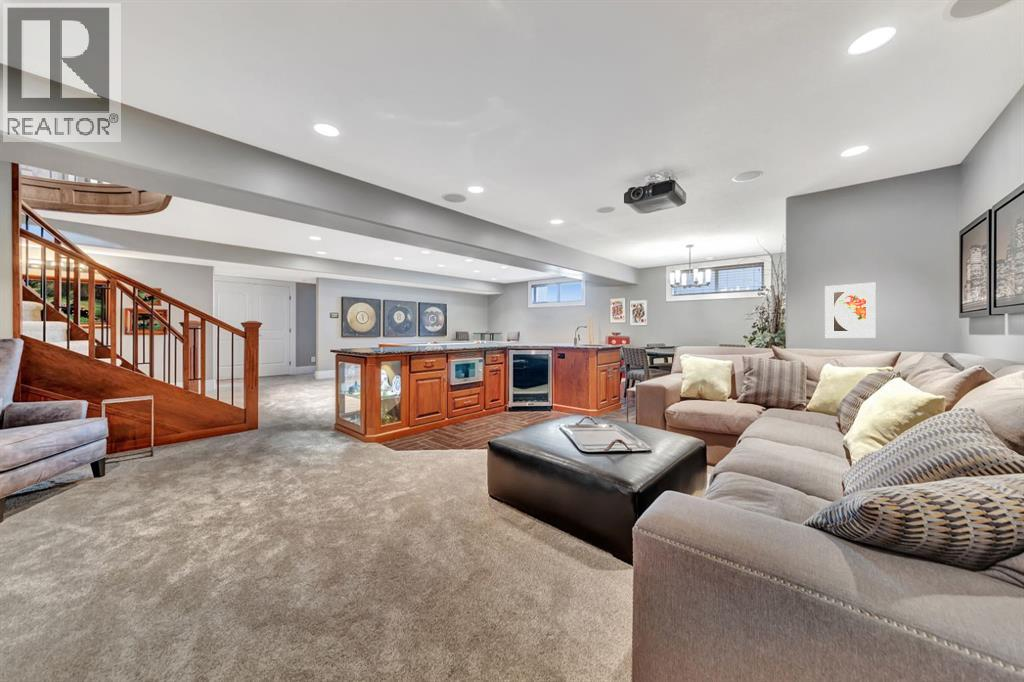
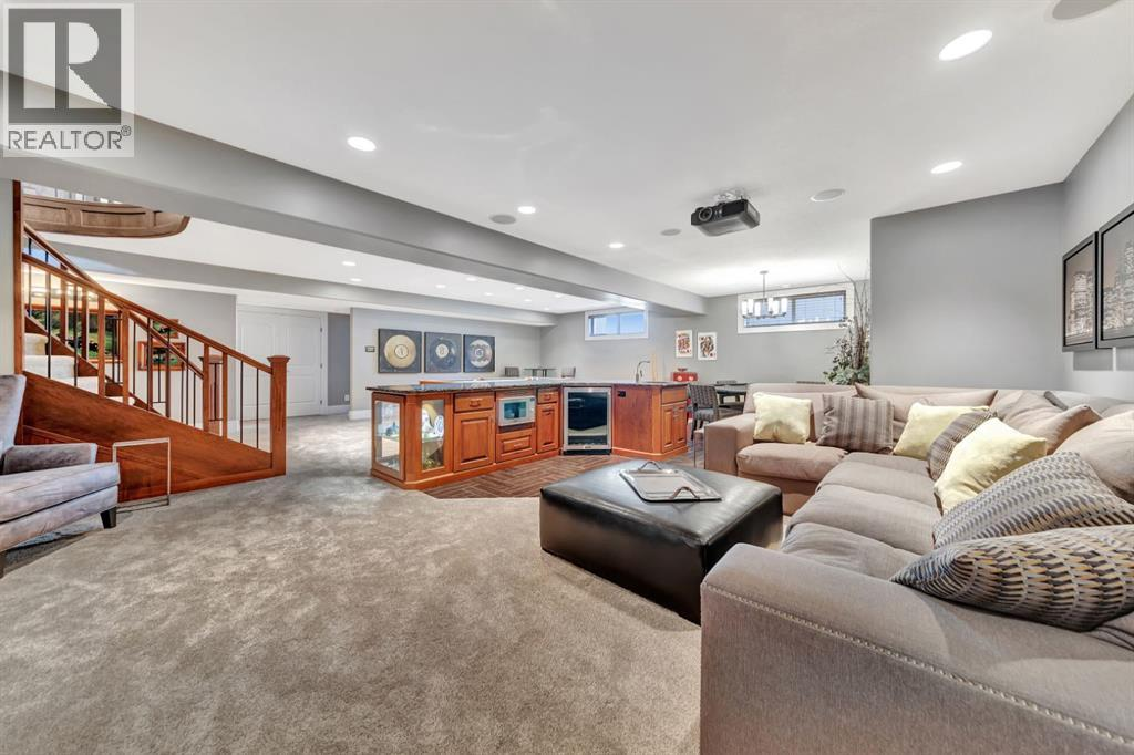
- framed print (849, 311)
